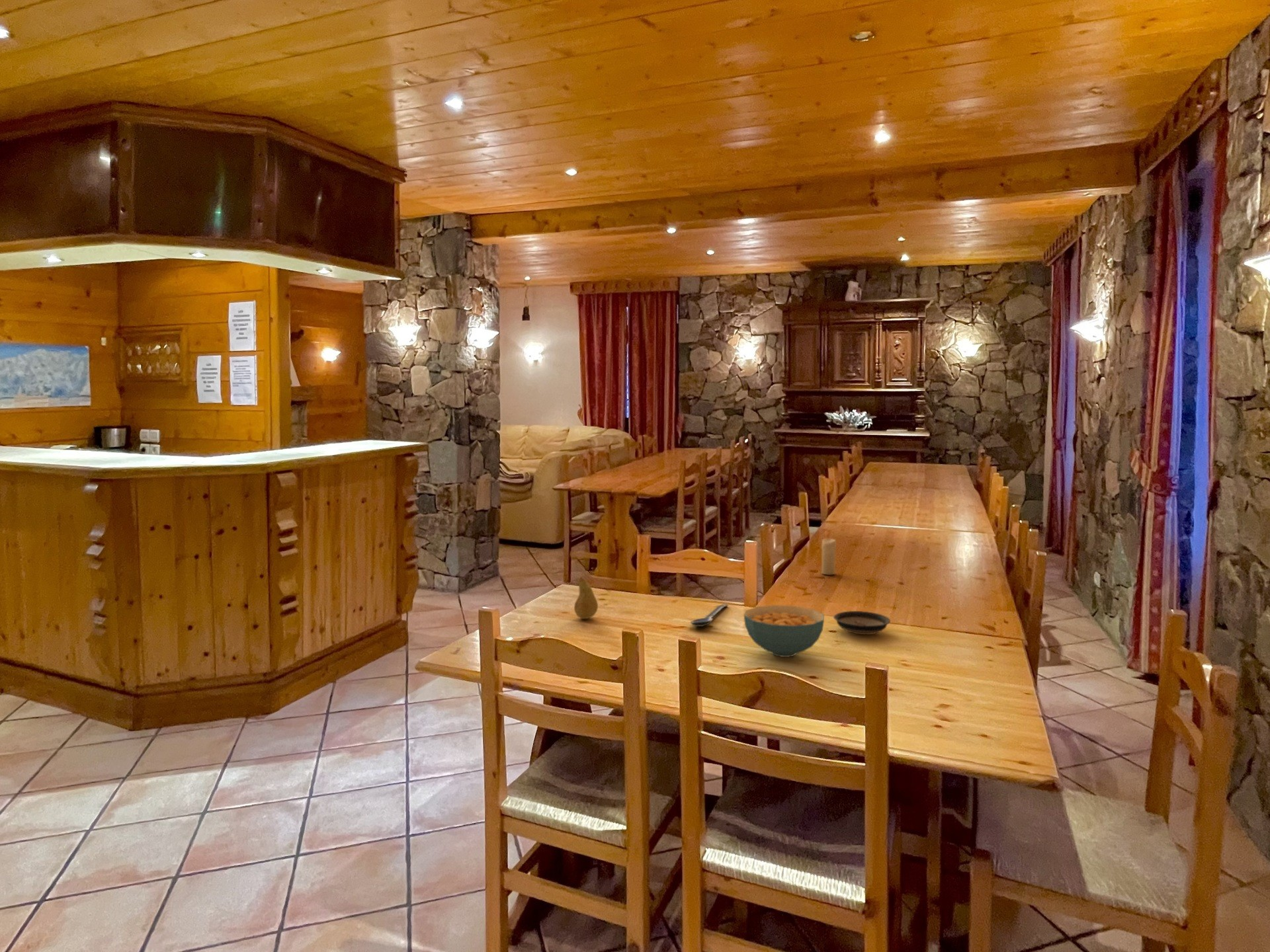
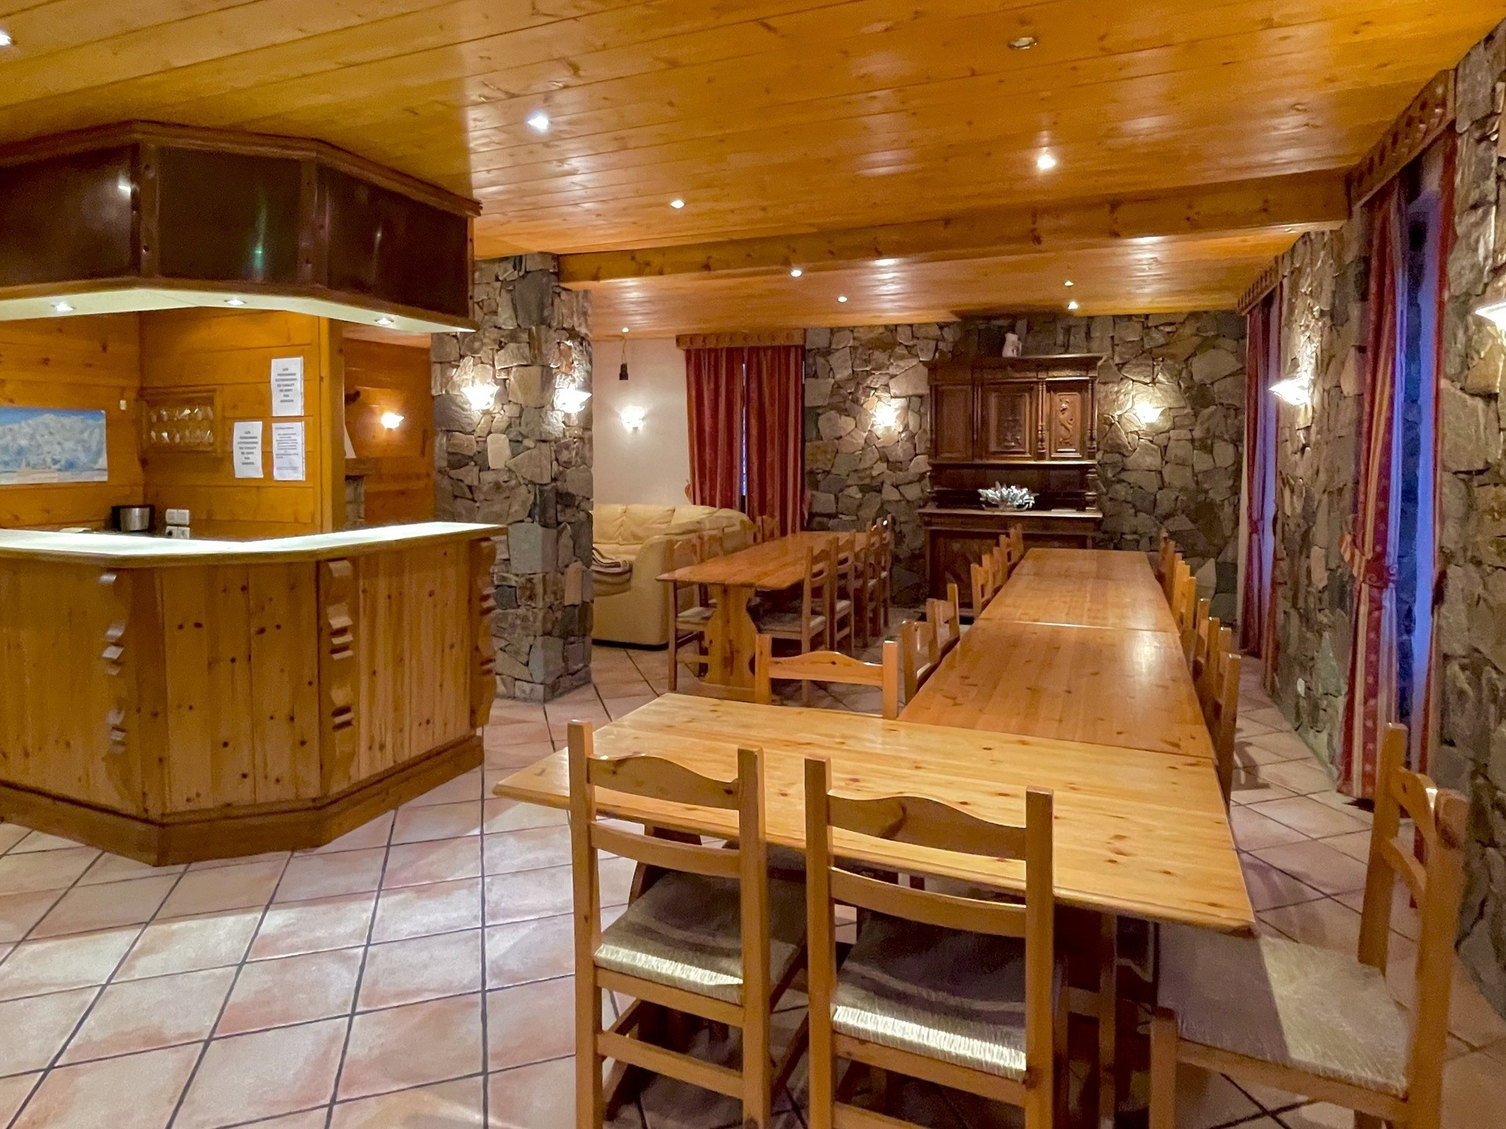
- fruit (586, 597)
- spoon (713, 614)
- candle (829, 553)
- saucer (861, 624)
- cereal bowl (783, 634)
